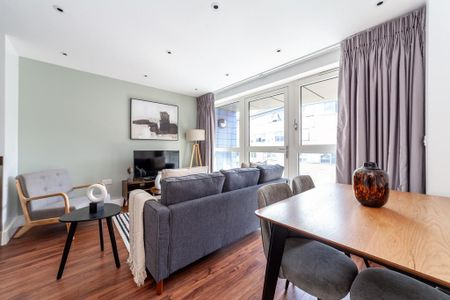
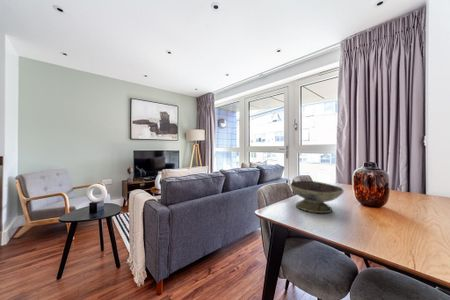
+ decorative bowl (315, 196)
